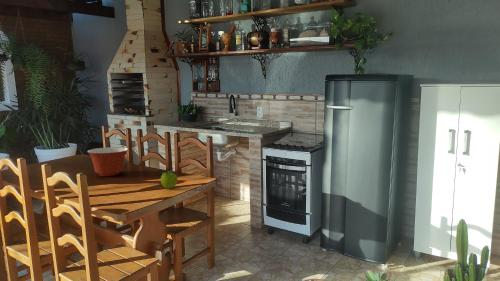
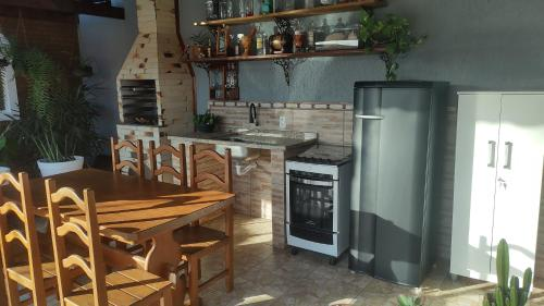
- fruit (169, 179)
- mixing bowl (108, 162)
